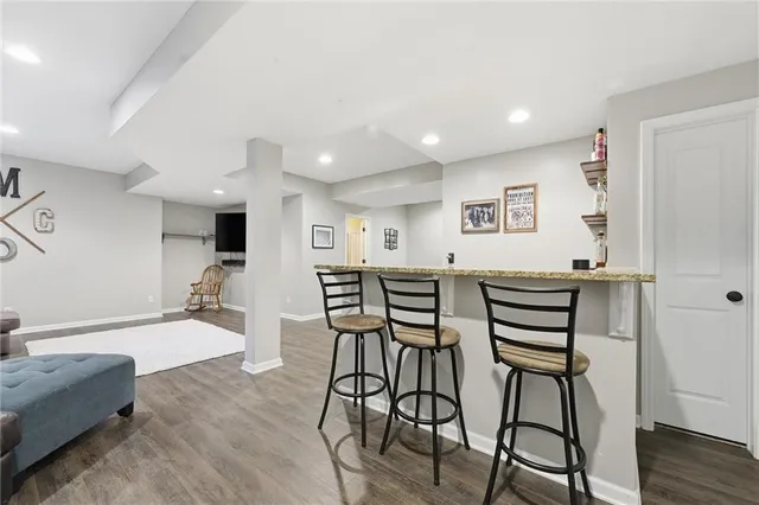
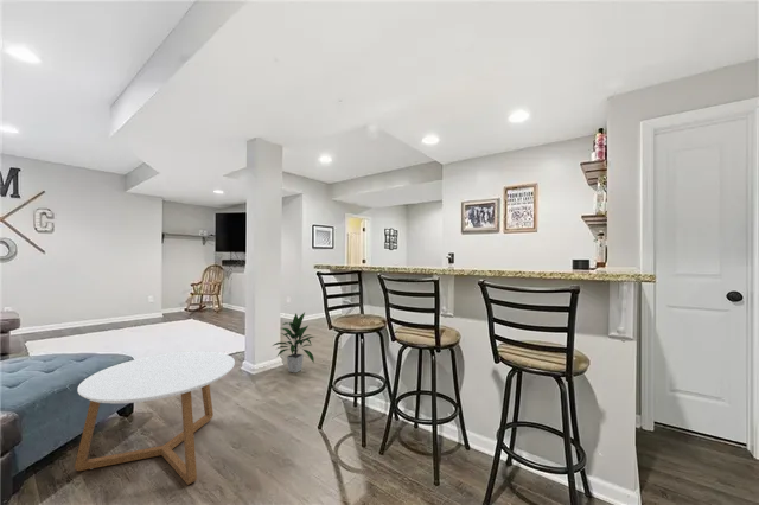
+ indoor plant (295, 343)
+ coffee table (165, 397)
